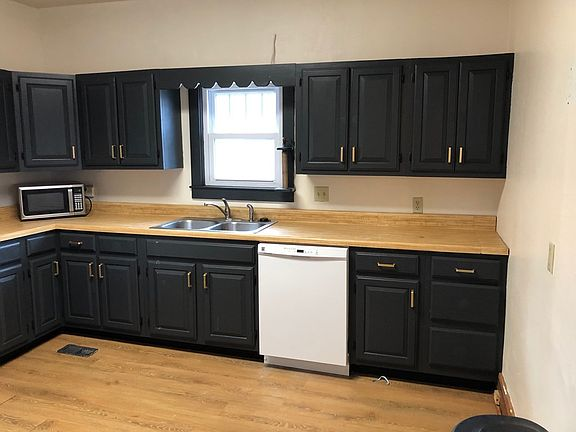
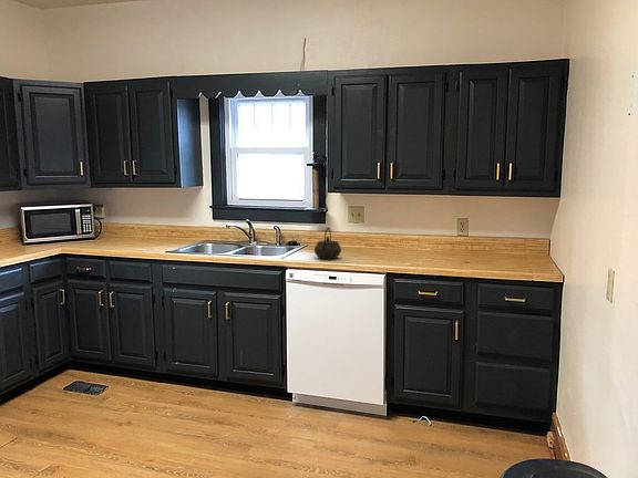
+ kettle (327, 242)
